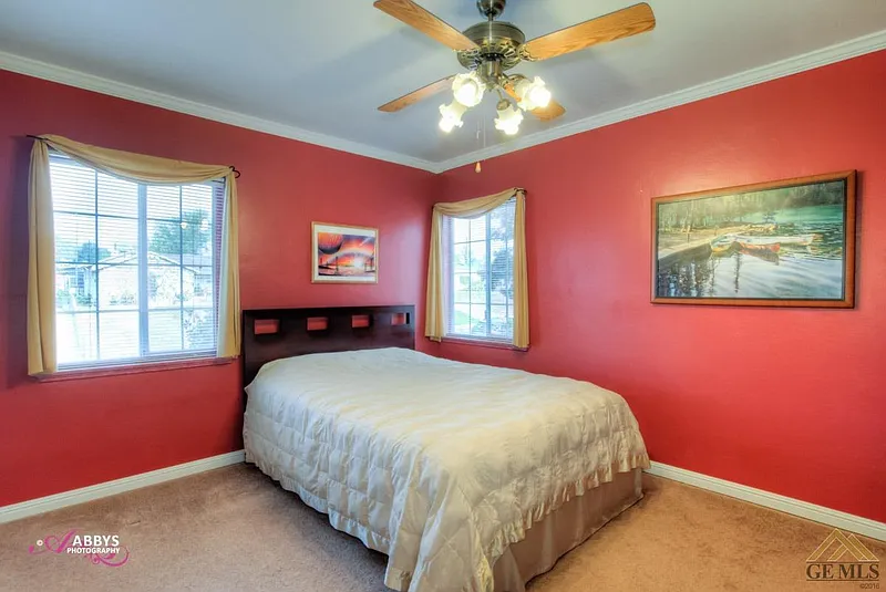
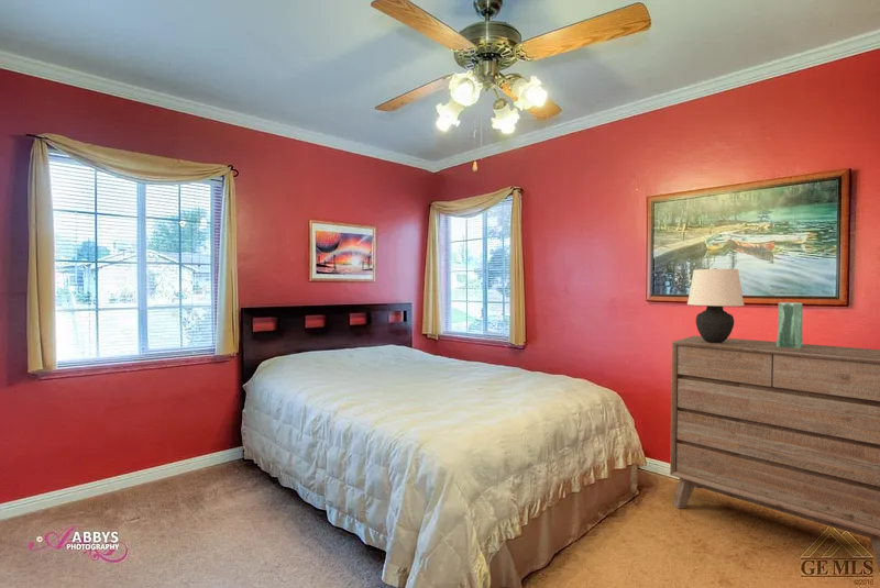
+ vase (789, 324)
+ dresser (778, 435)
+ table lamp (714, 304)
